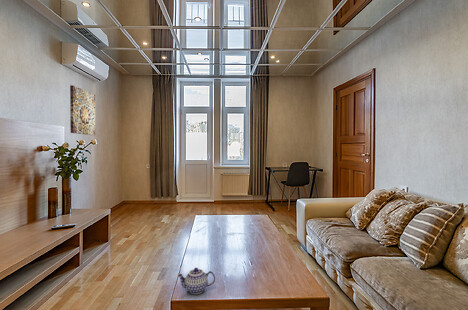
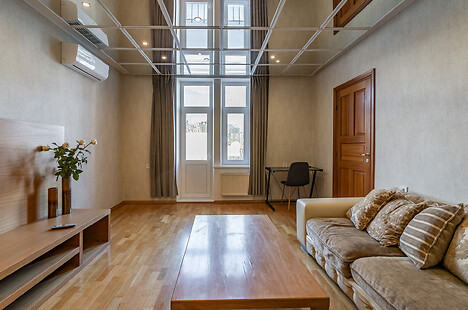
- wall art (83, 112)
- teapot (196, 278)
